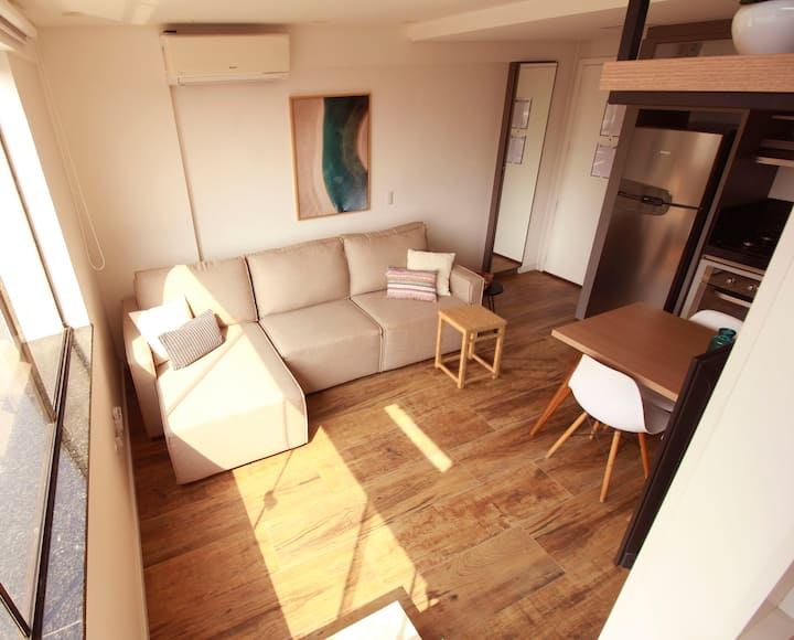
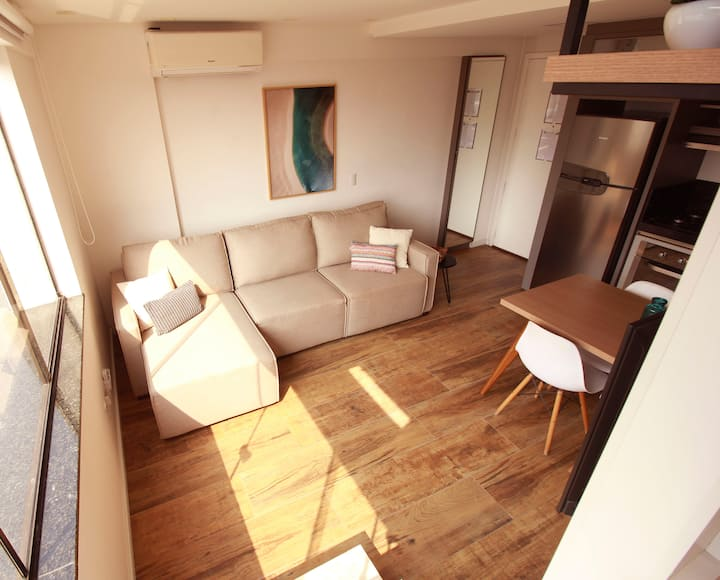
- side table (468, 344)
